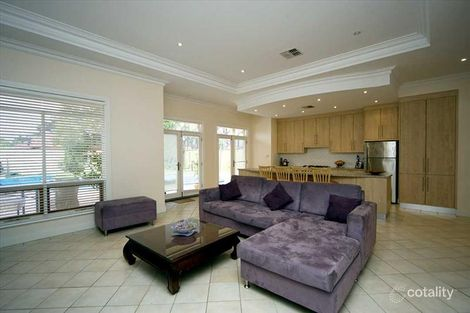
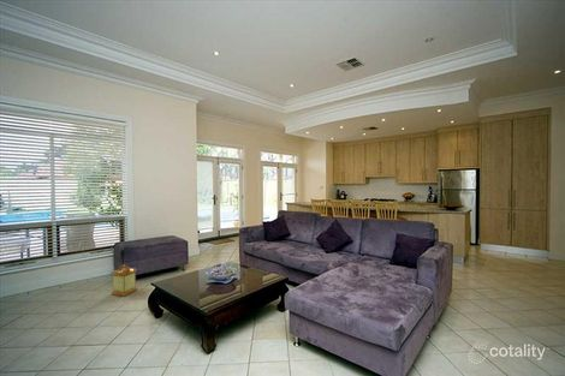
+ lantern (124, 279)
